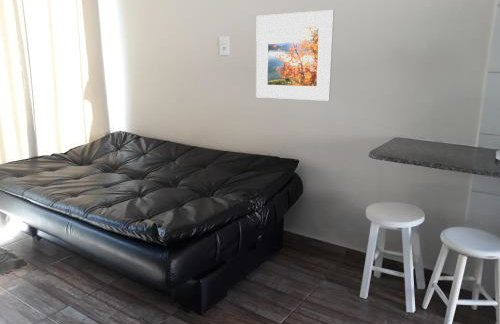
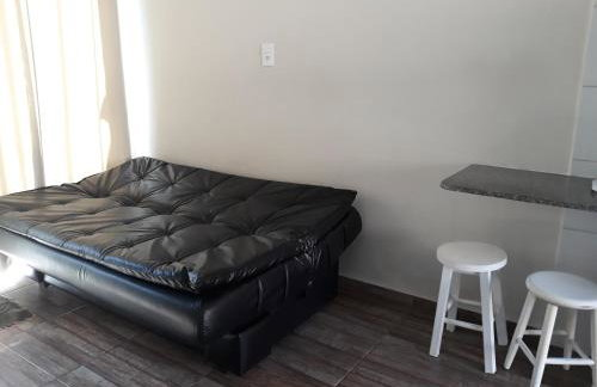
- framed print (292, 57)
